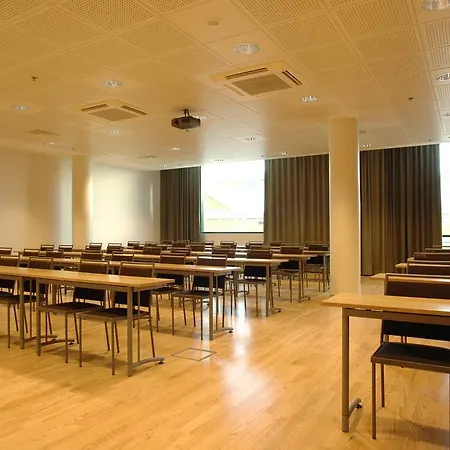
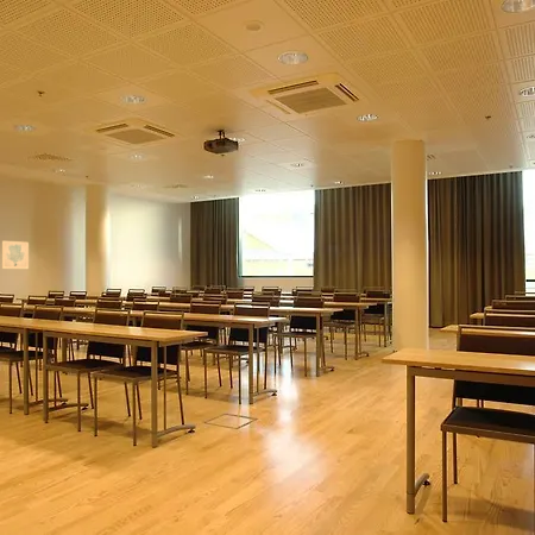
+ wall art (15, 254)
